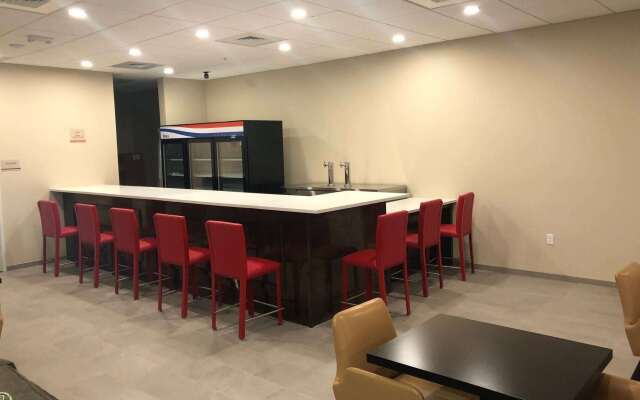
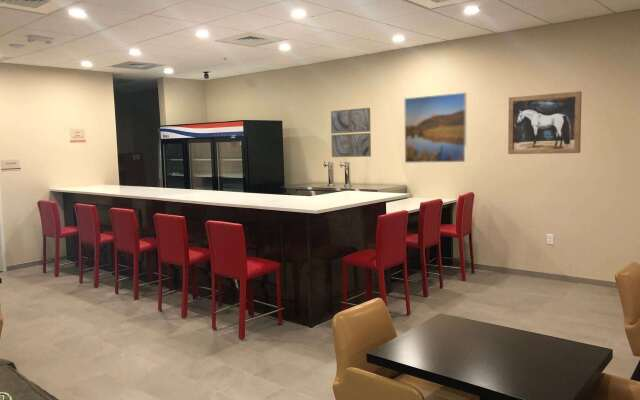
+ wall art (543, 124)
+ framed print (434, 129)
+ wall art (350, 132)
